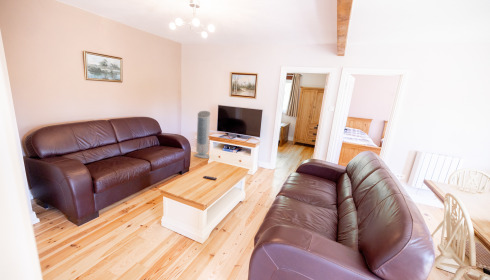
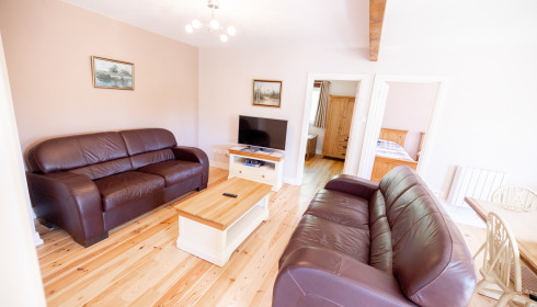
- air purifier (203, 134)
